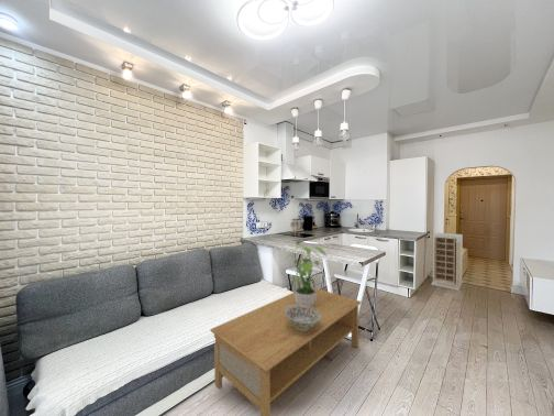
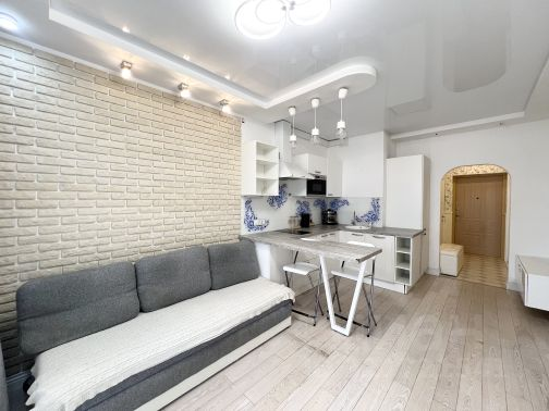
- potted plant (309, 272)
- cabinet (446, 260)
- decorative bowl (301, 319)
- coffee table (295, 338)
